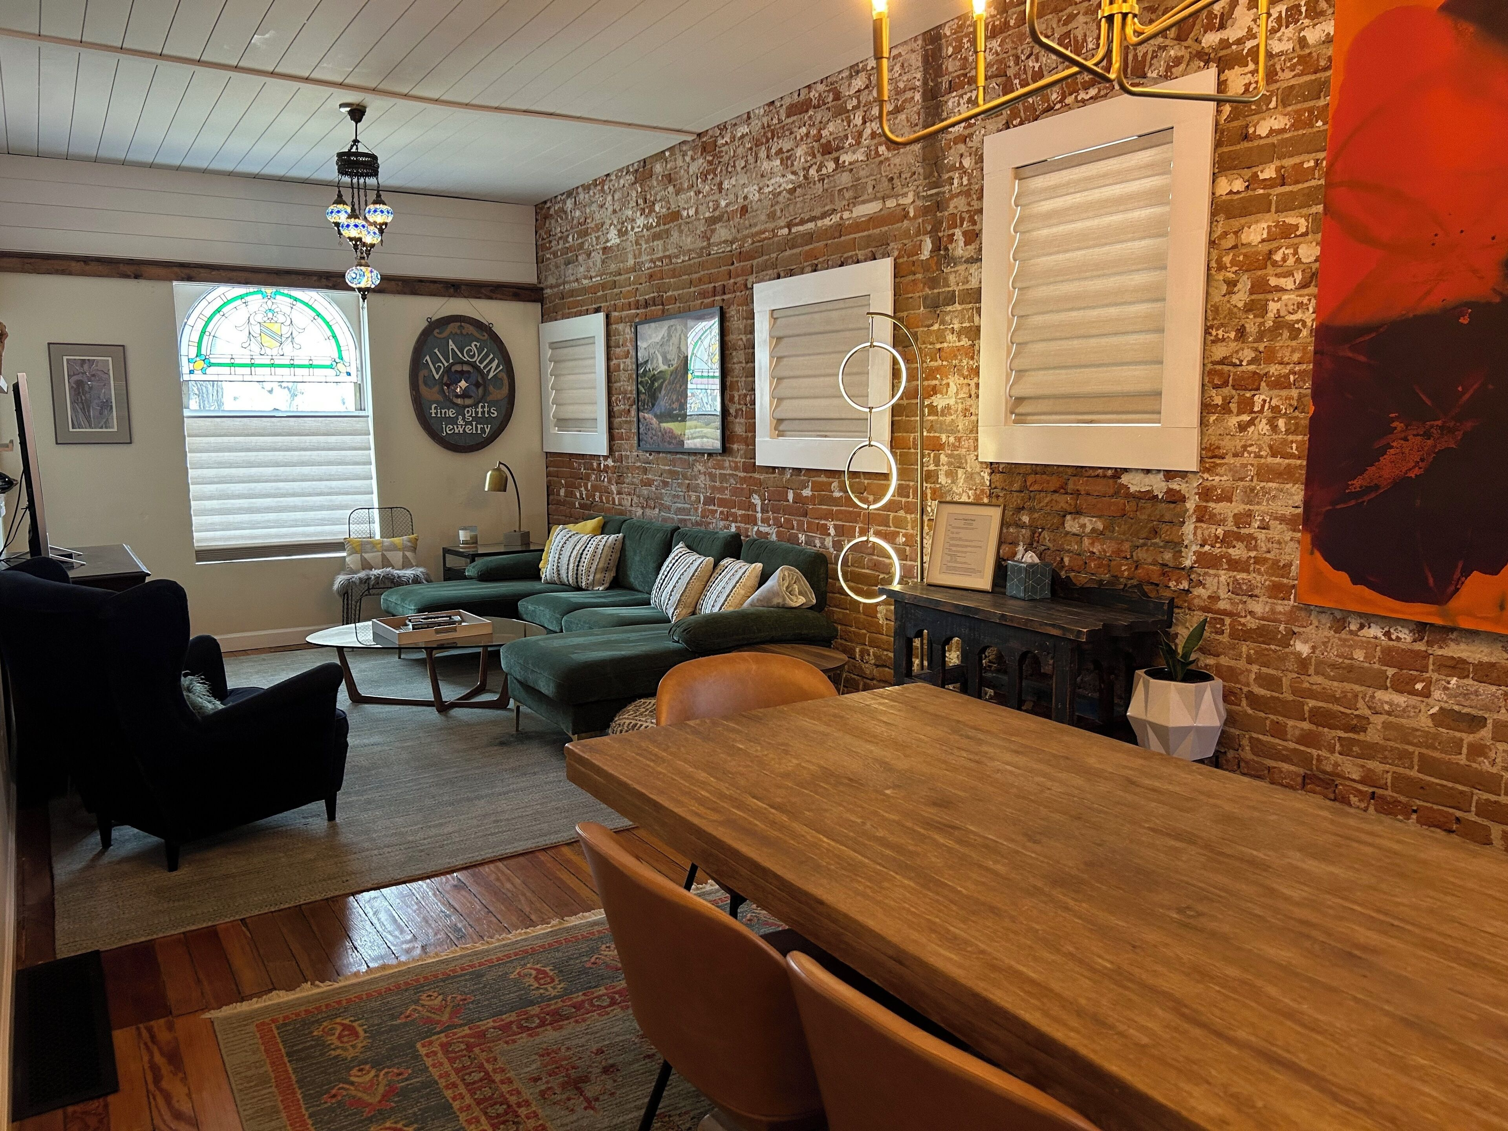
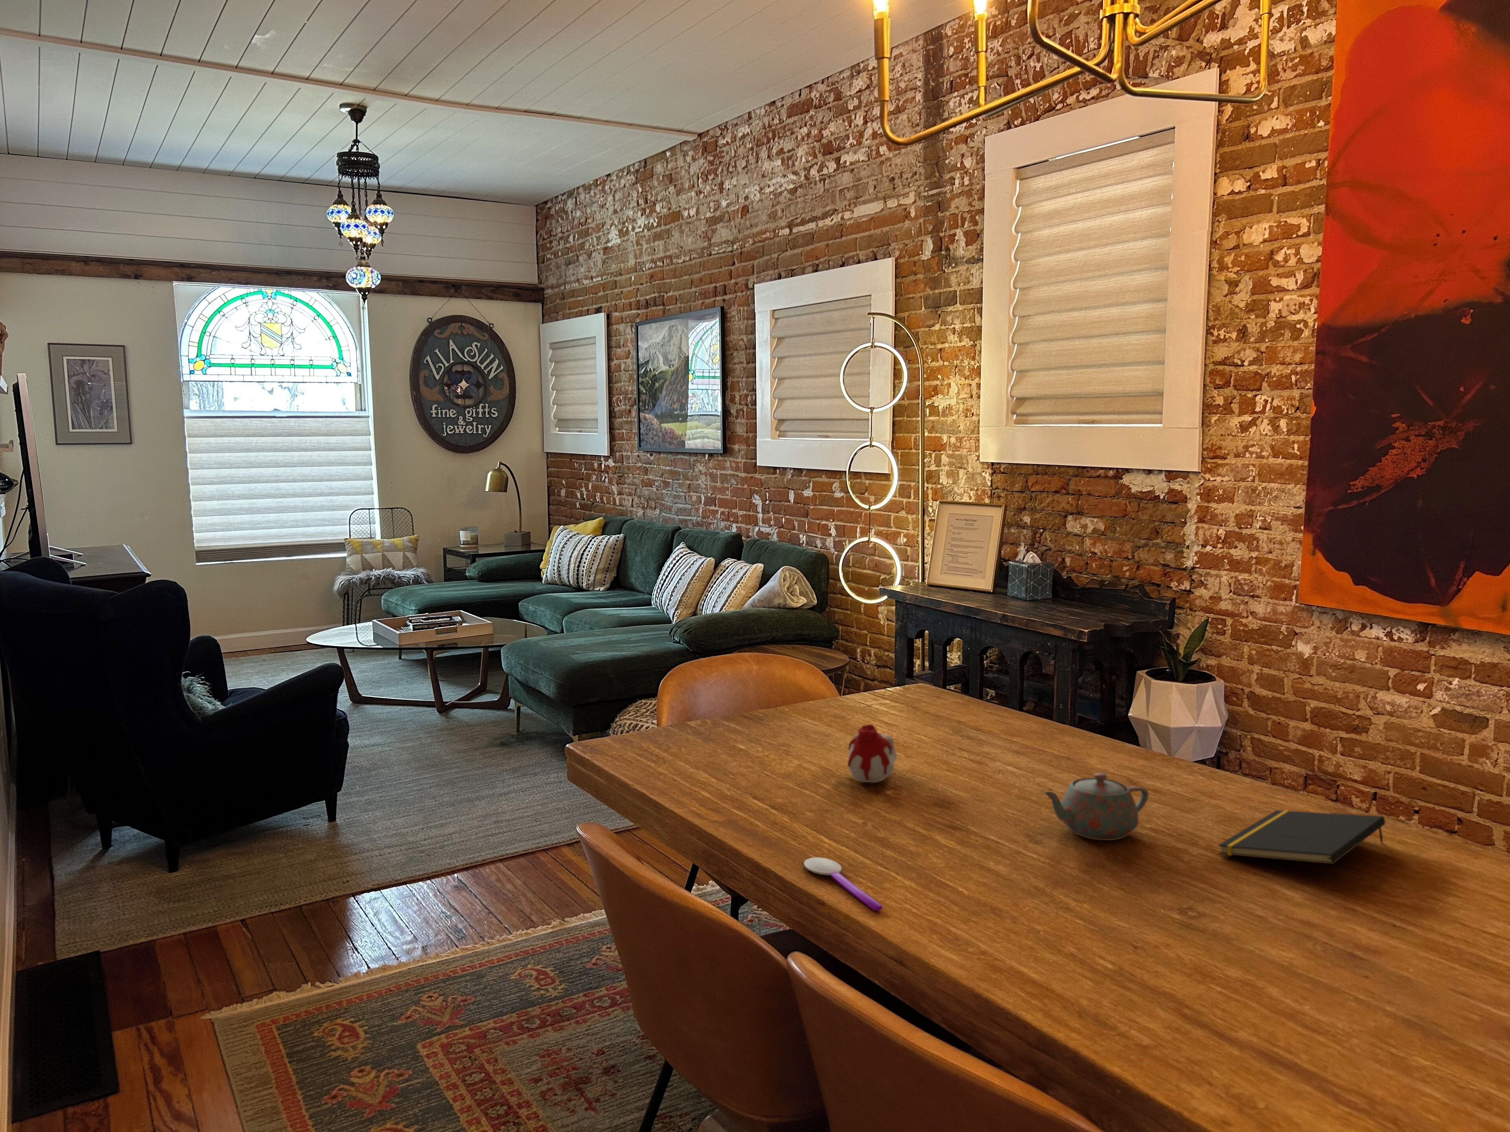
+ notepad (1302, 835)
+ teapot (1095, 804)
+ spoon (843, 880)
+ candle (872, 748)
